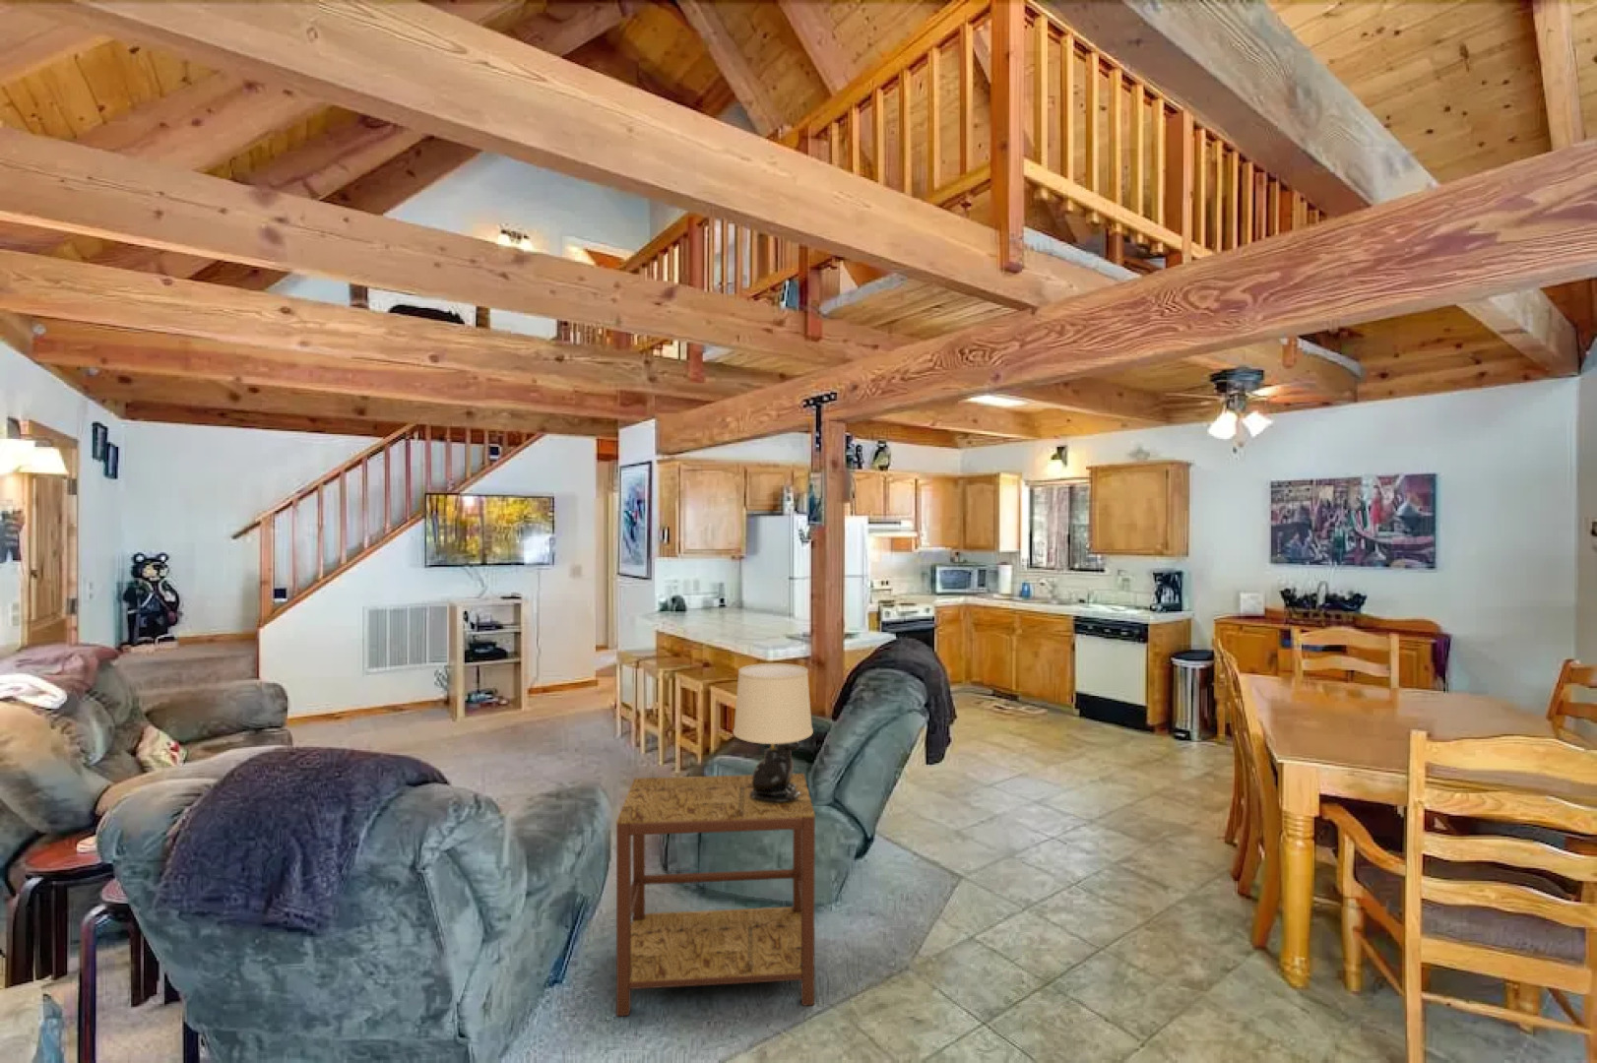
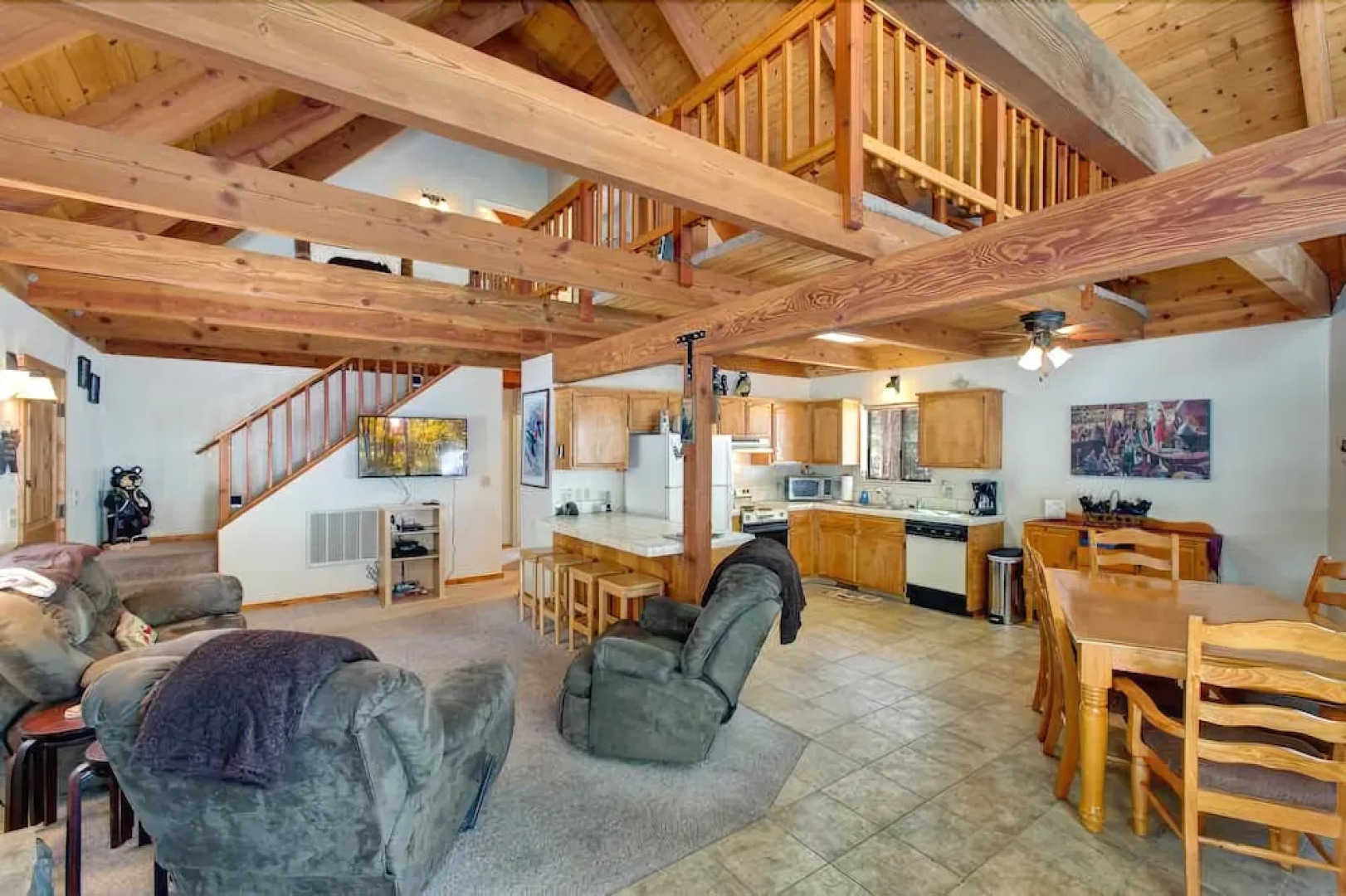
- table lamp (772, 731)
- side table (718, 881)
